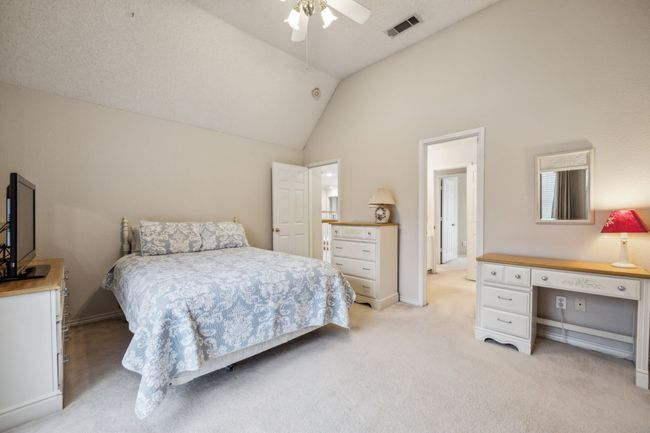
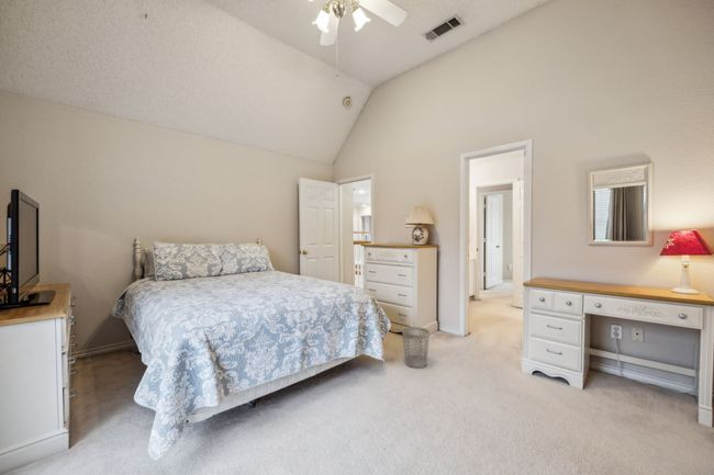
+ wastebasket (415, 347)
